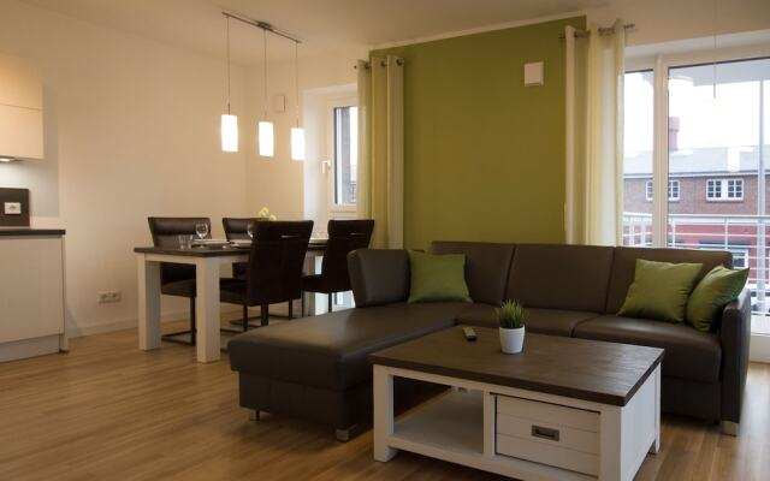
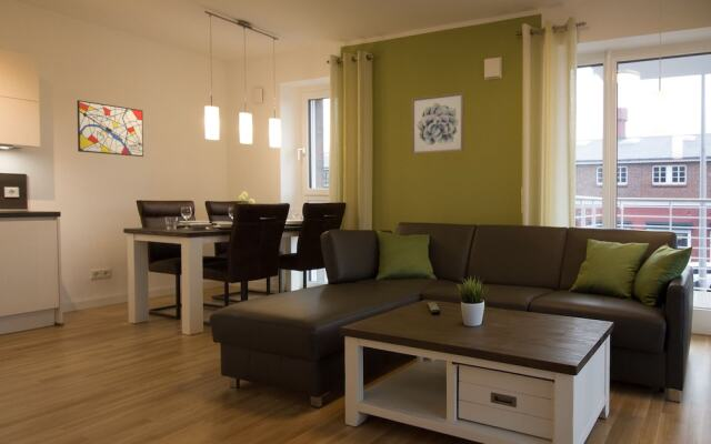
+ wall art (437, 124)
+ wall art (111, 130)
